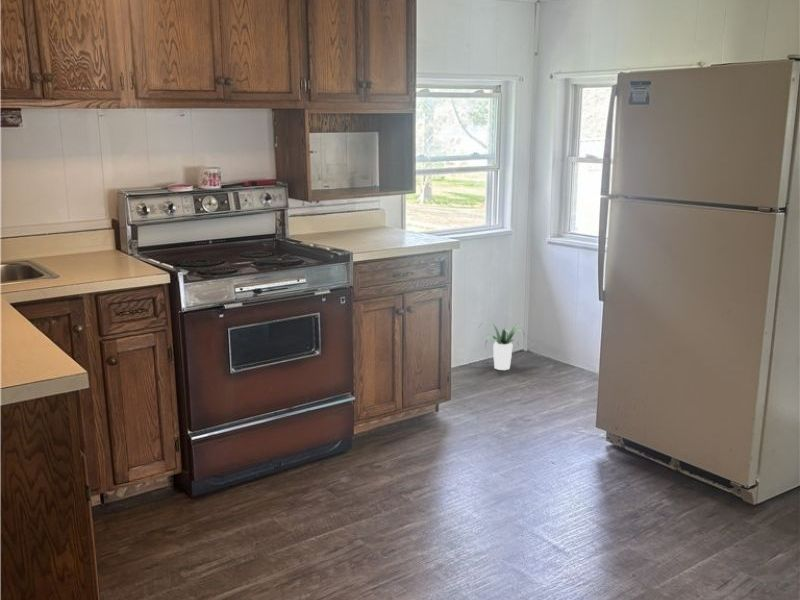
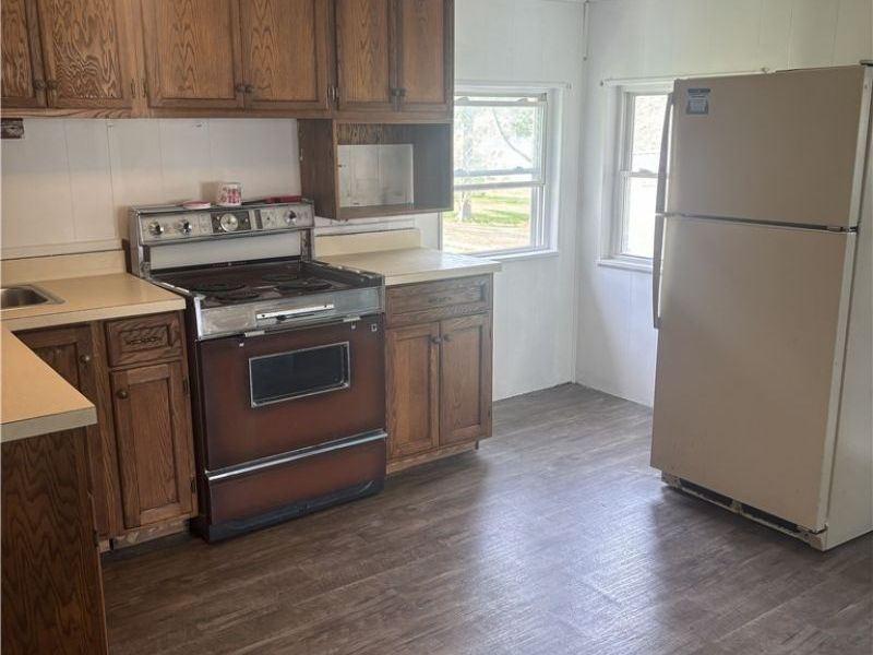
- potted plant (501, 346)
